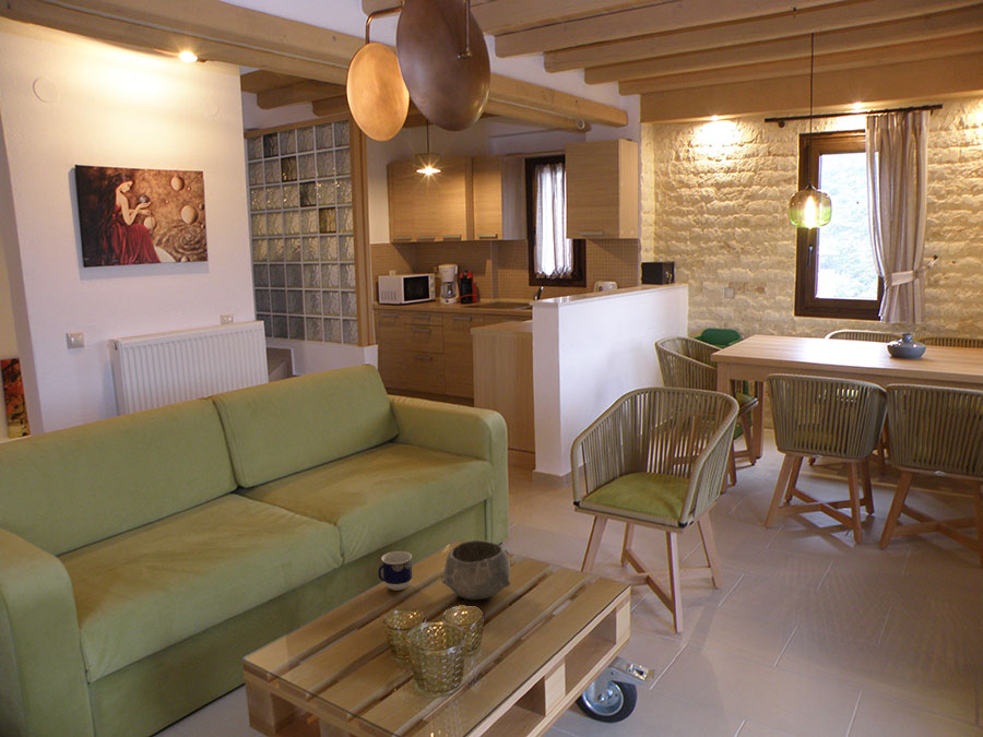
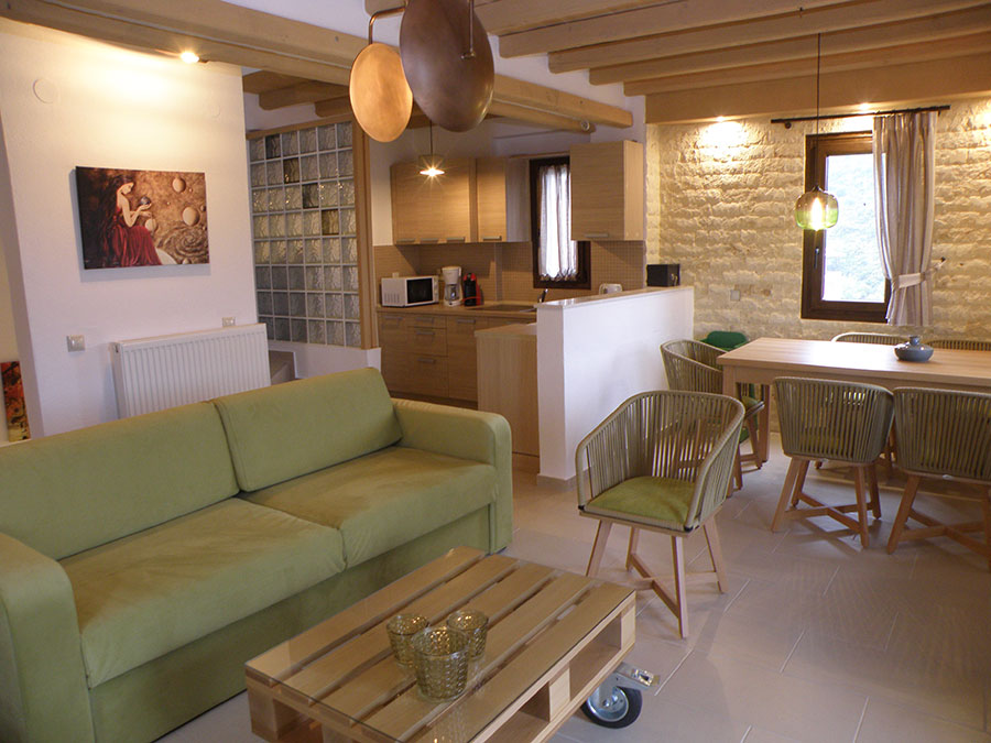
- bowl (476, 572)
- cup (393, 573)
